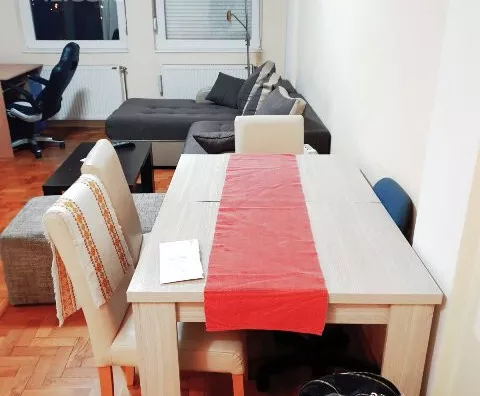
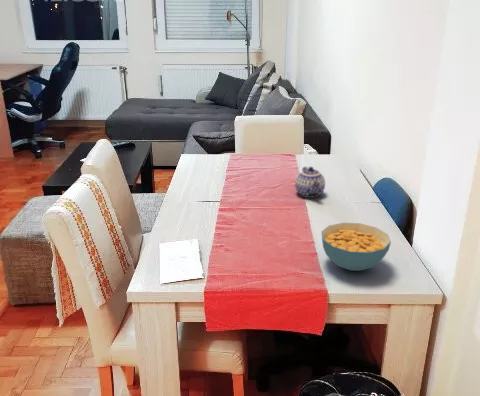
+ cereal bowl (353, 251)
+ teapot (310, 180)
